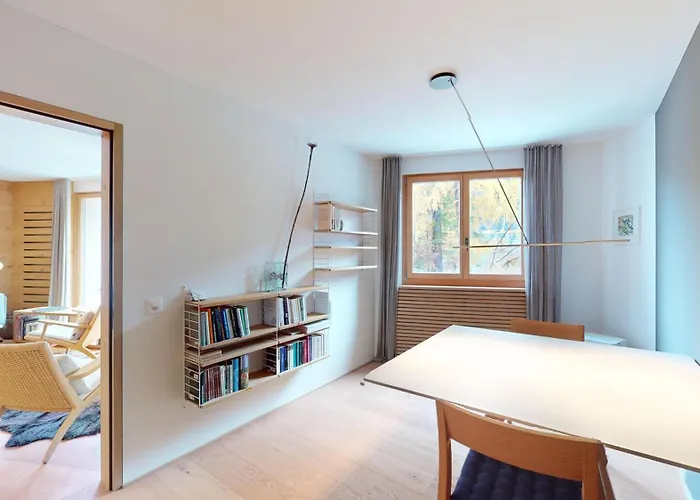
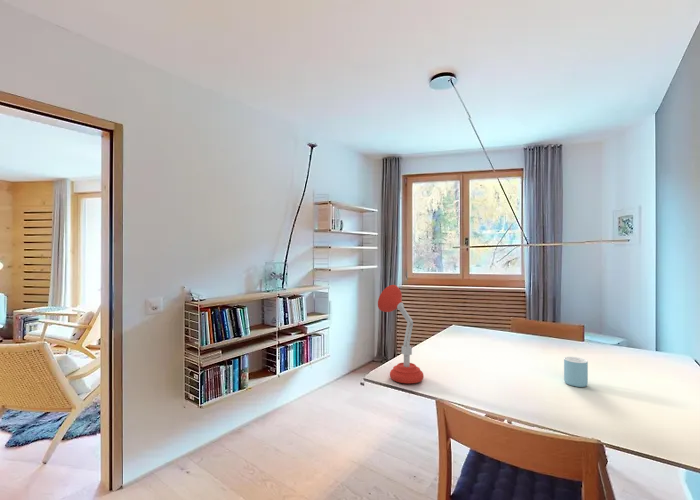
+ desk lamp (405, 333)
+ mug (577, 370)
